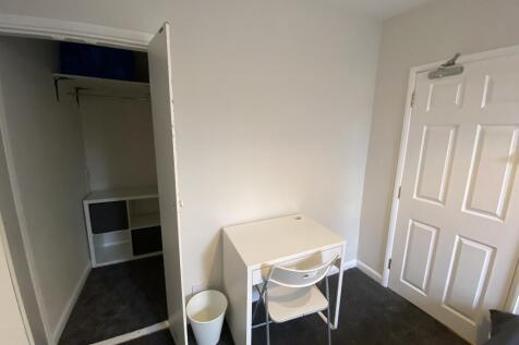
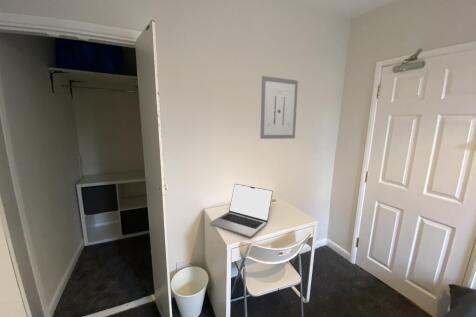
+ laptop (241, 207)
+ wall art (279, 109)
